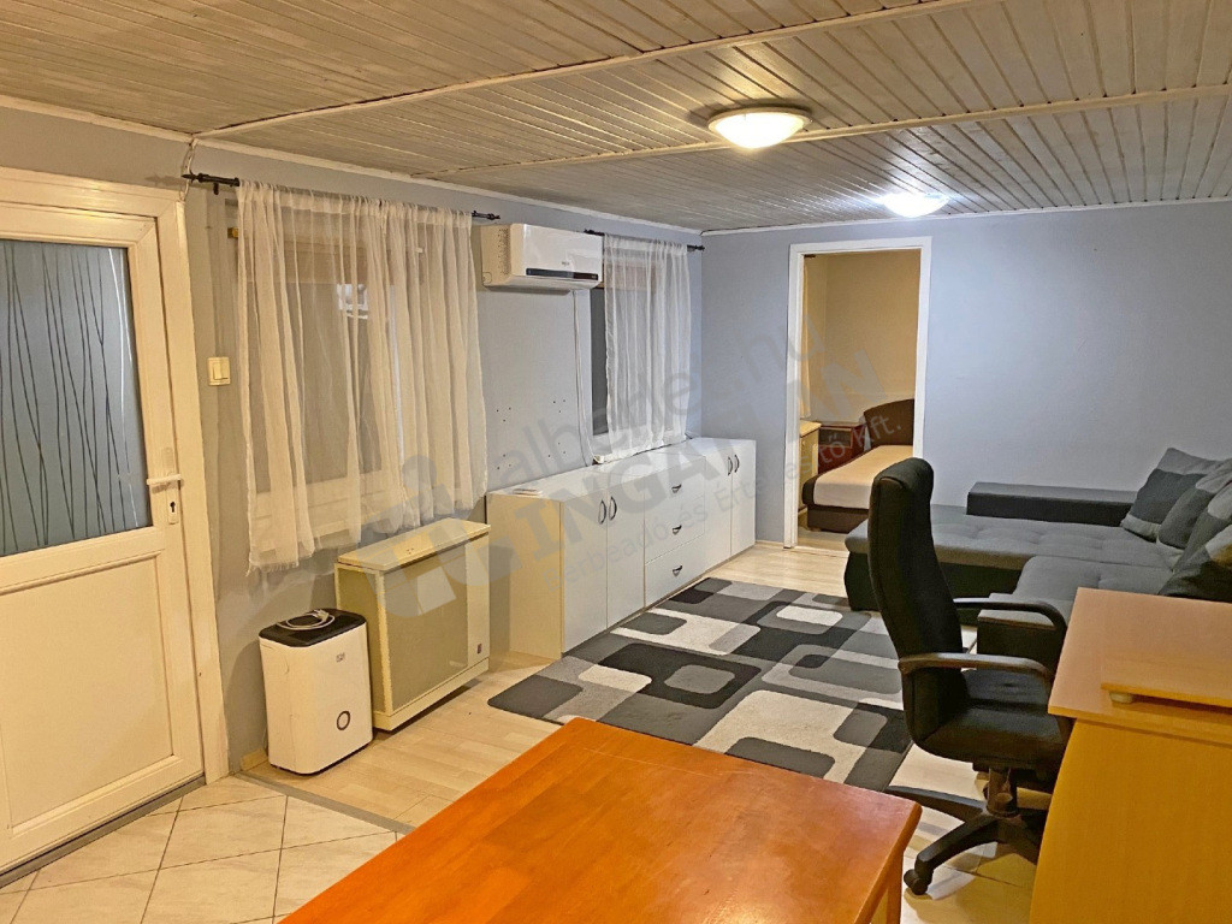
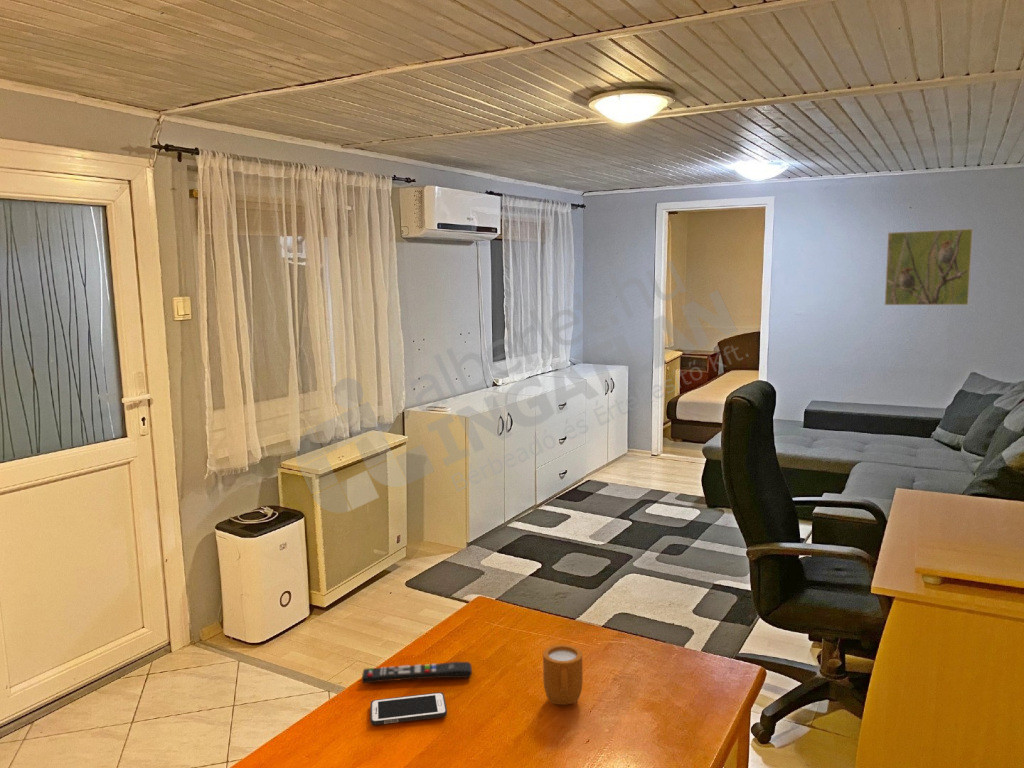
+ cell phone (408, 708)
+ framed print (927, 268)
+ remote control (417, 672)
+ mug (563, 680)
